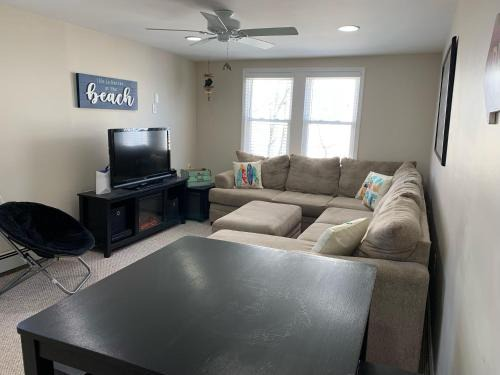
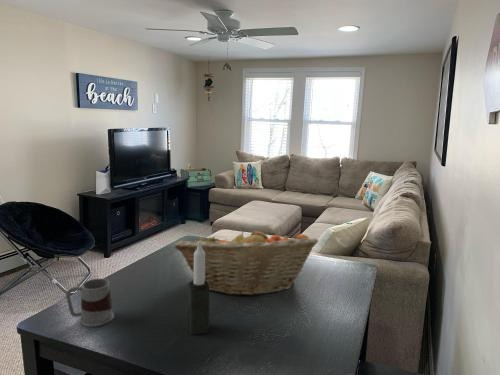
+ candle (199, 285)
+ fruit basket (246, 253)
+ mug (90, 301)
